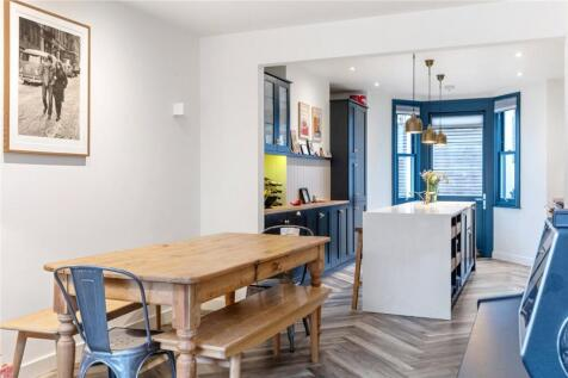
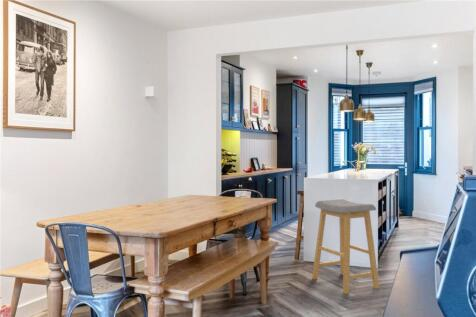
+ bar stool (344, 242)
